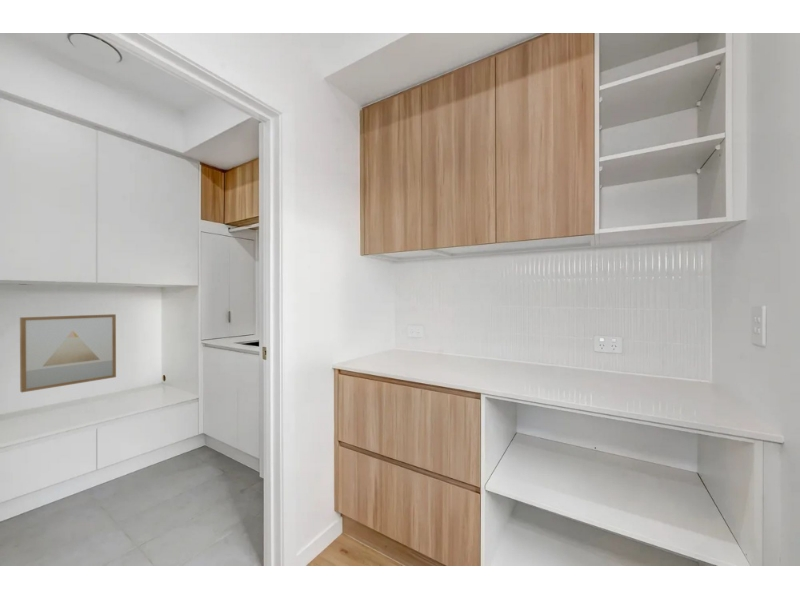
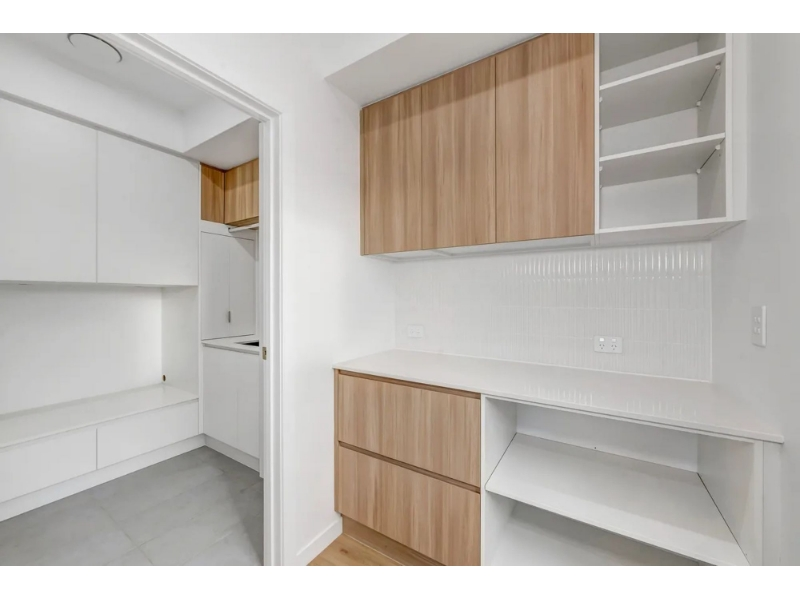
- wall art (72, 349)
